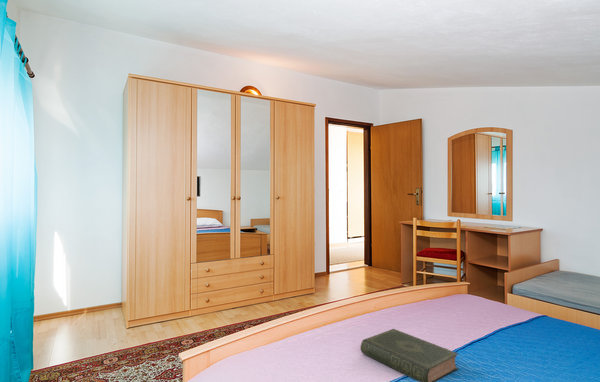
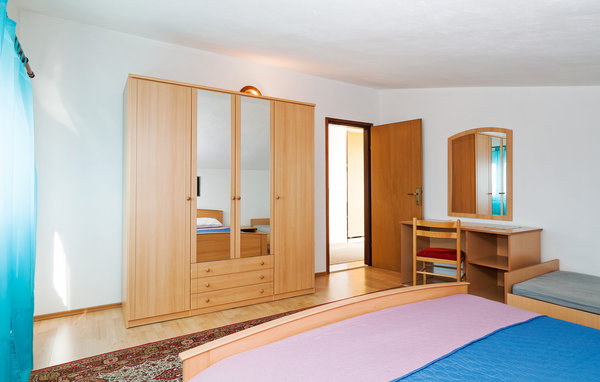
- book (407, 353)
